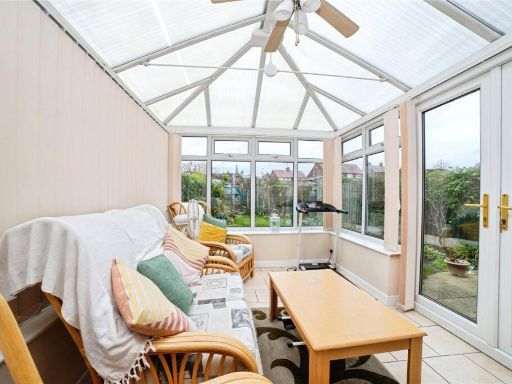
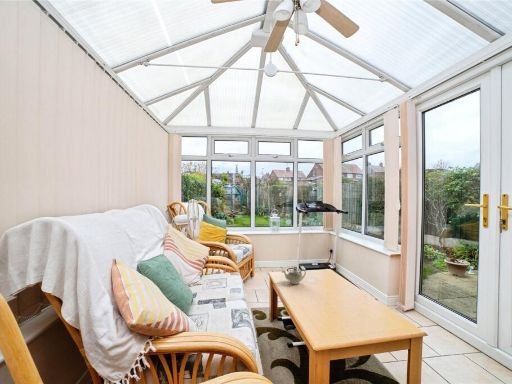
+ teapot (293, 275)
